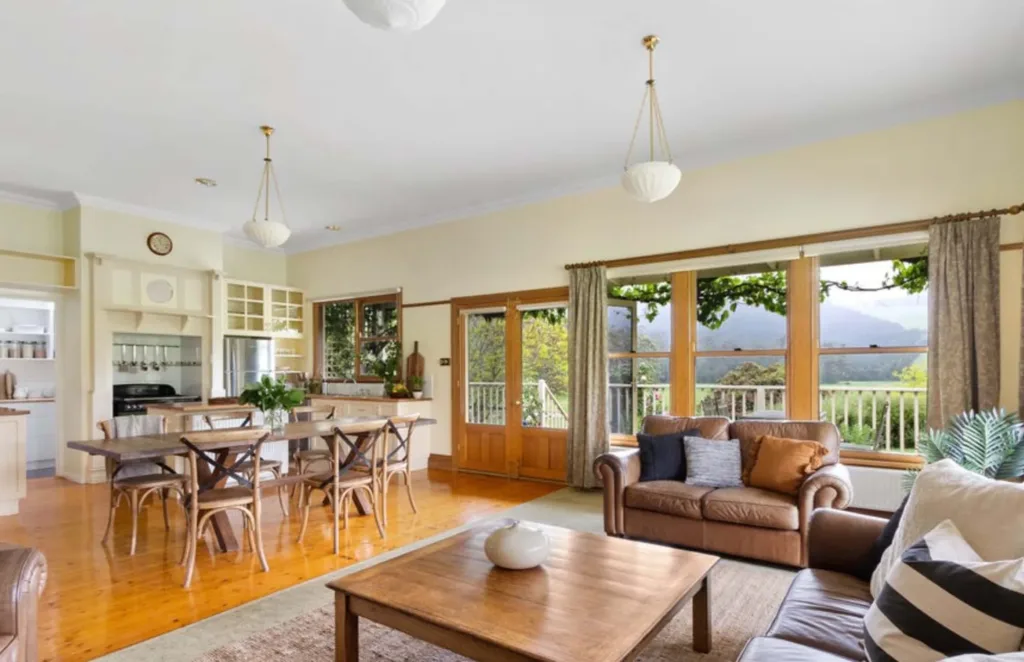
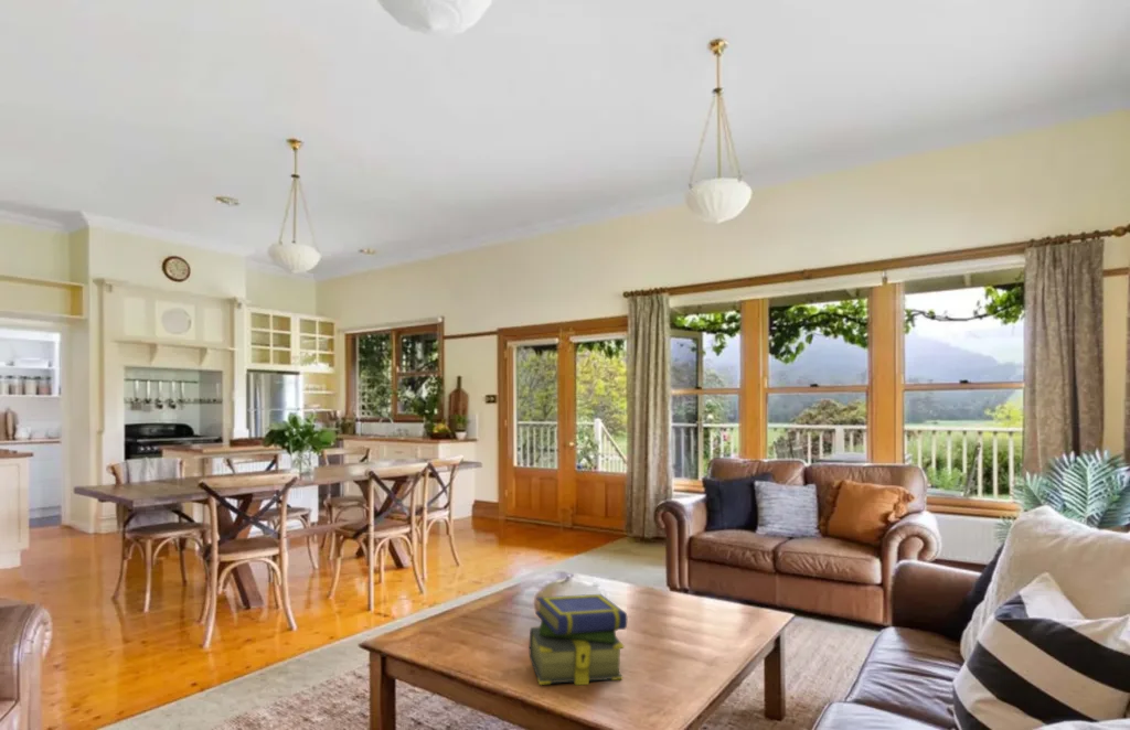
+ stack of books (577, 634)
